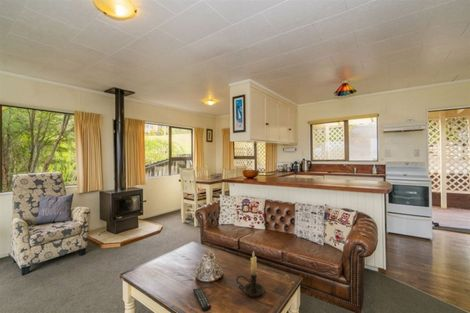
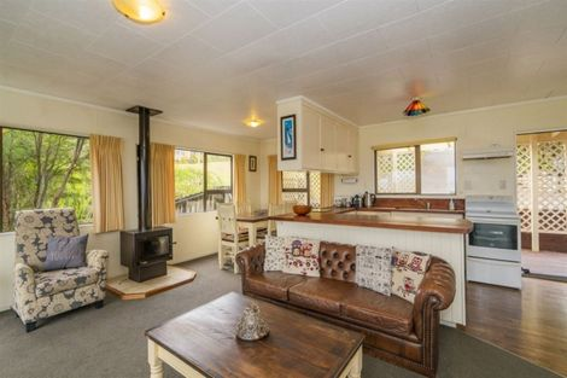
- remote control (201, 298)
- candle holder (251, 270)
